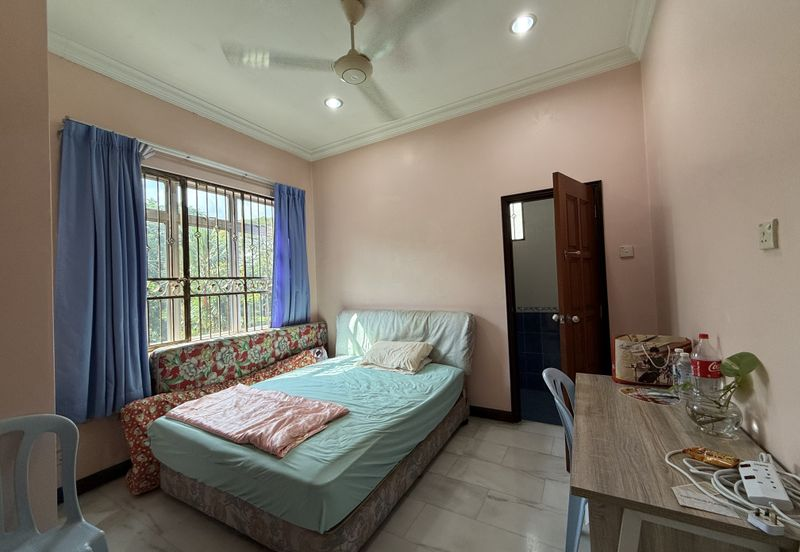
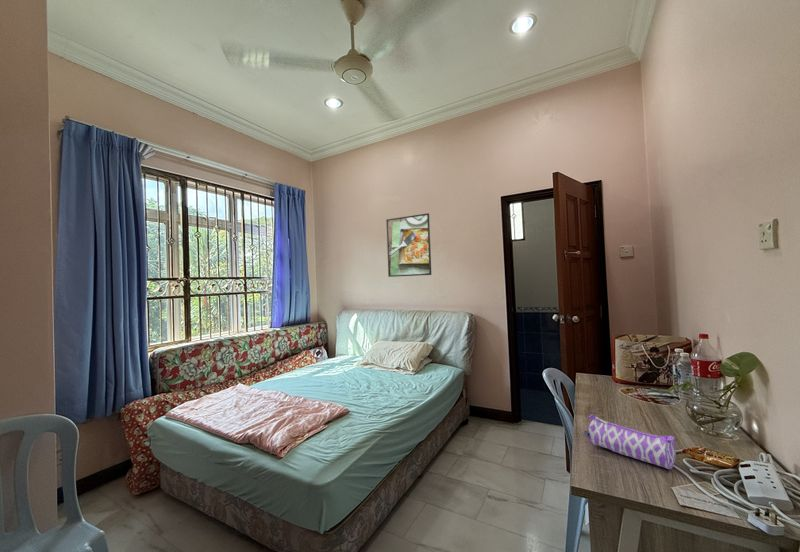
+ pencil case (628, 439)
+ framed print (408, 246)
